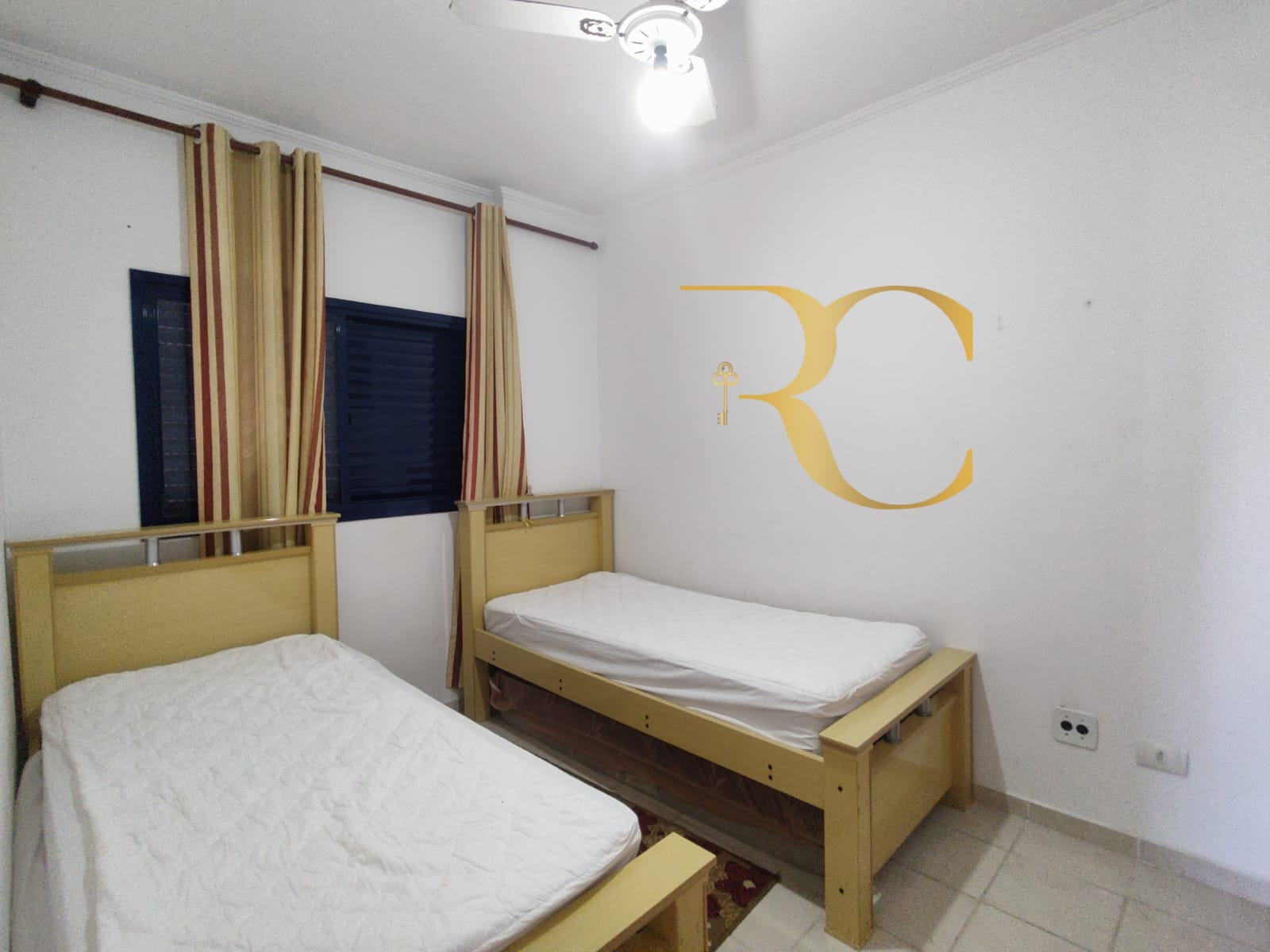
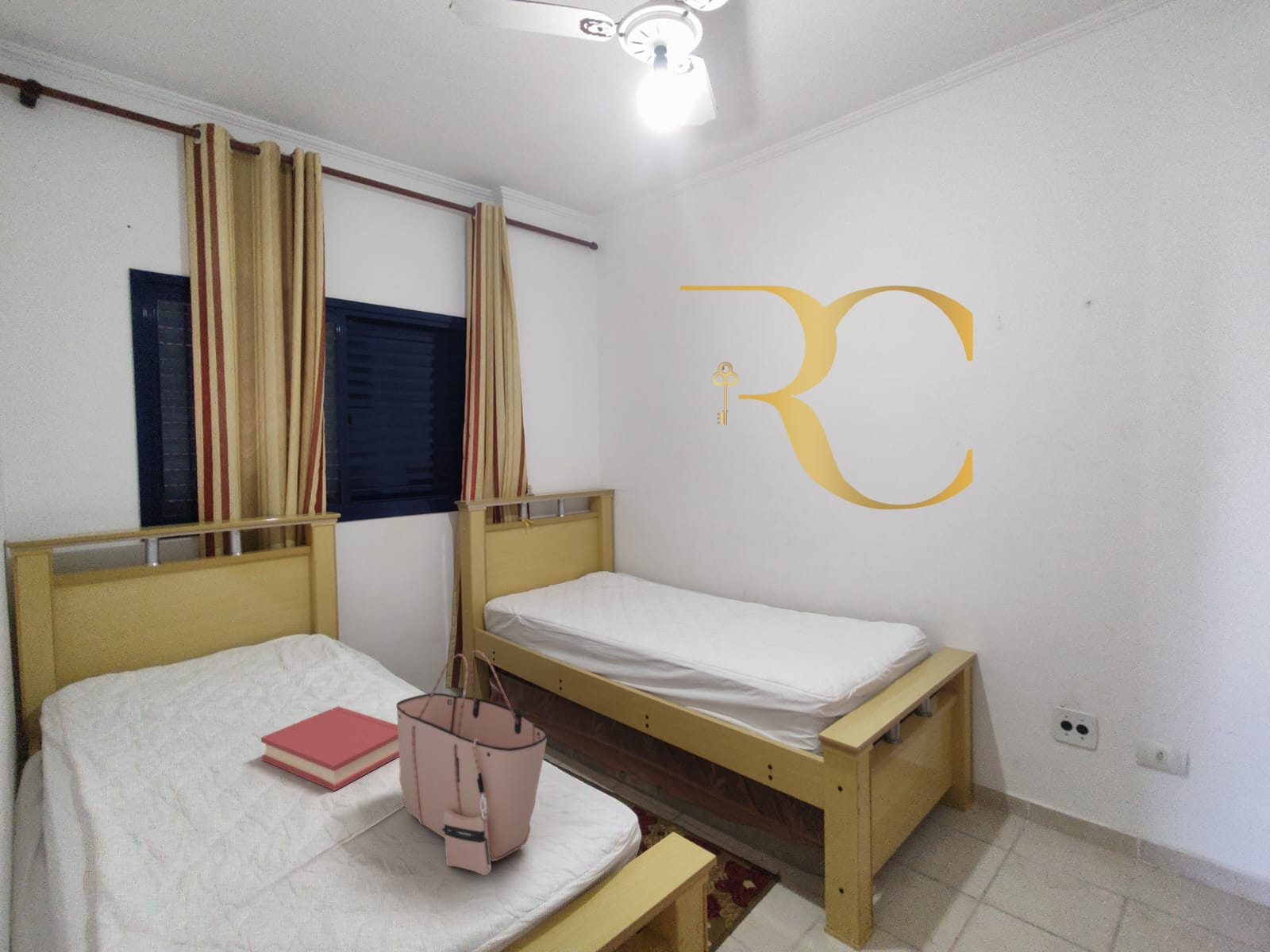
+ tote bag (464, 741)
+ hardback book (337, 743)
